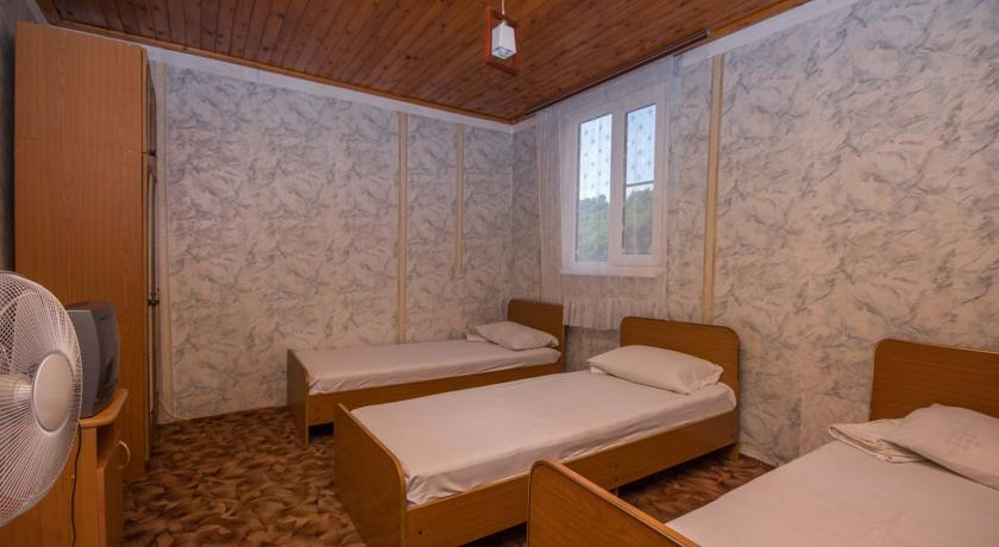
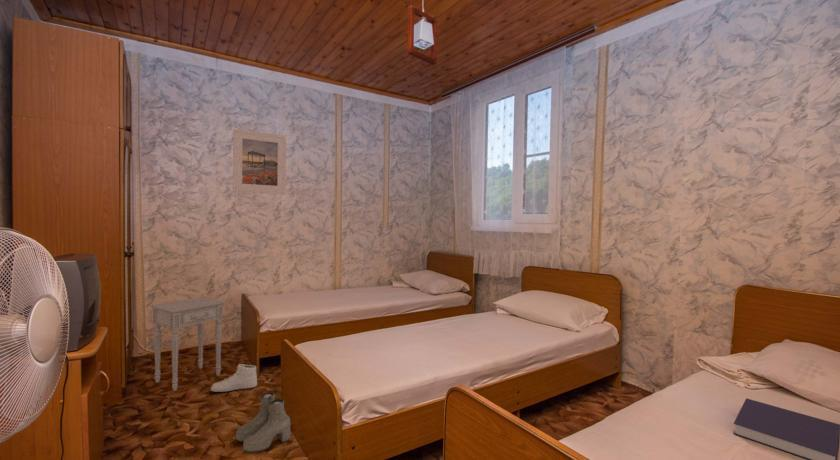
+ sneaker (234, 376)
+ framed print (260, 162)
+ nightstand (198, 341)
+ book (785, 429)
+ boots (263, 419)
